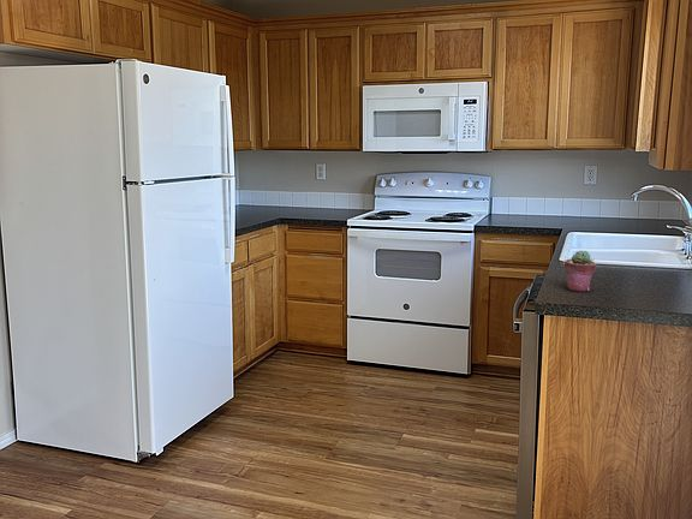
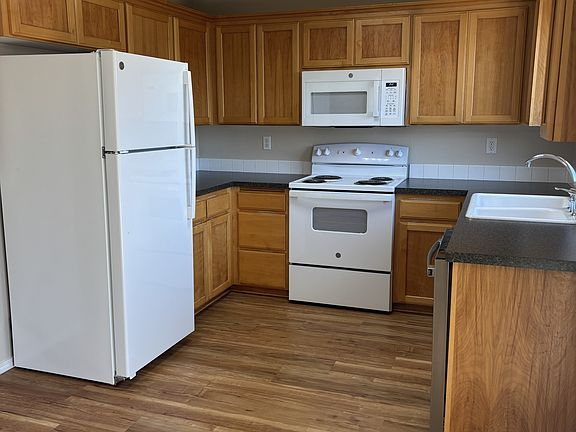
- potted succulent (579, 269)
